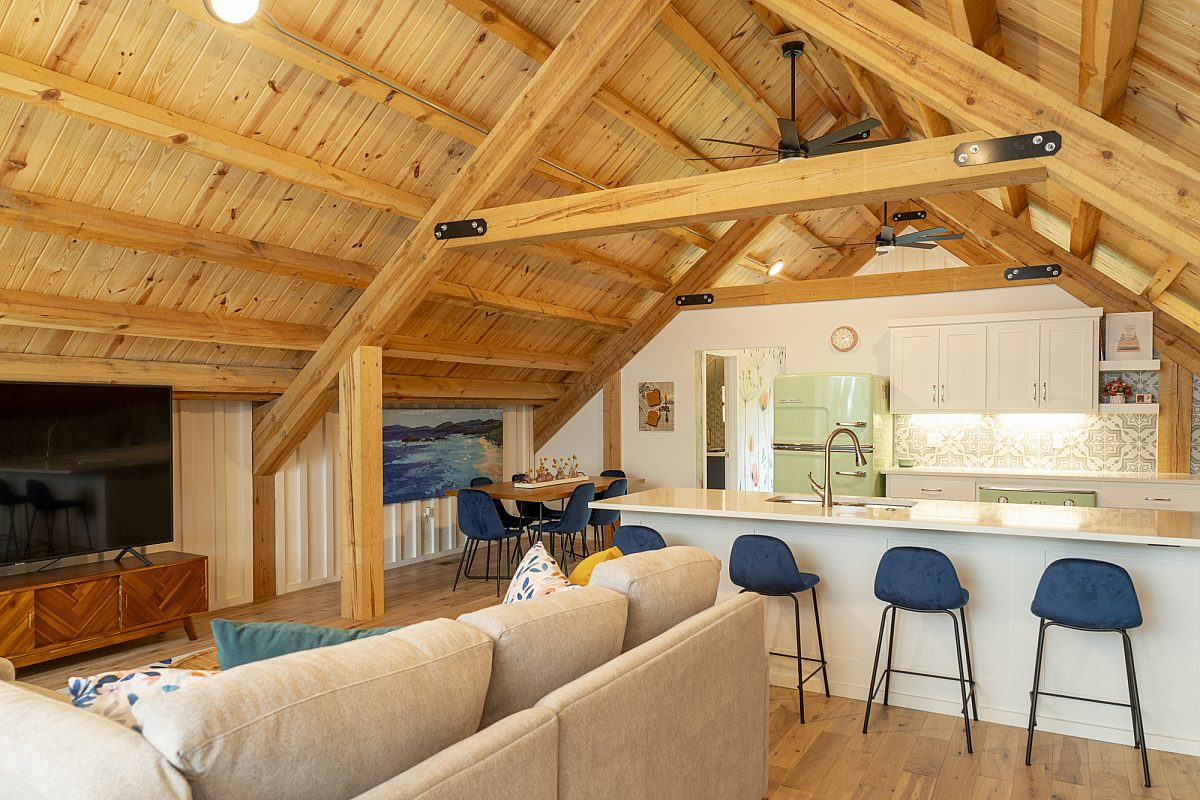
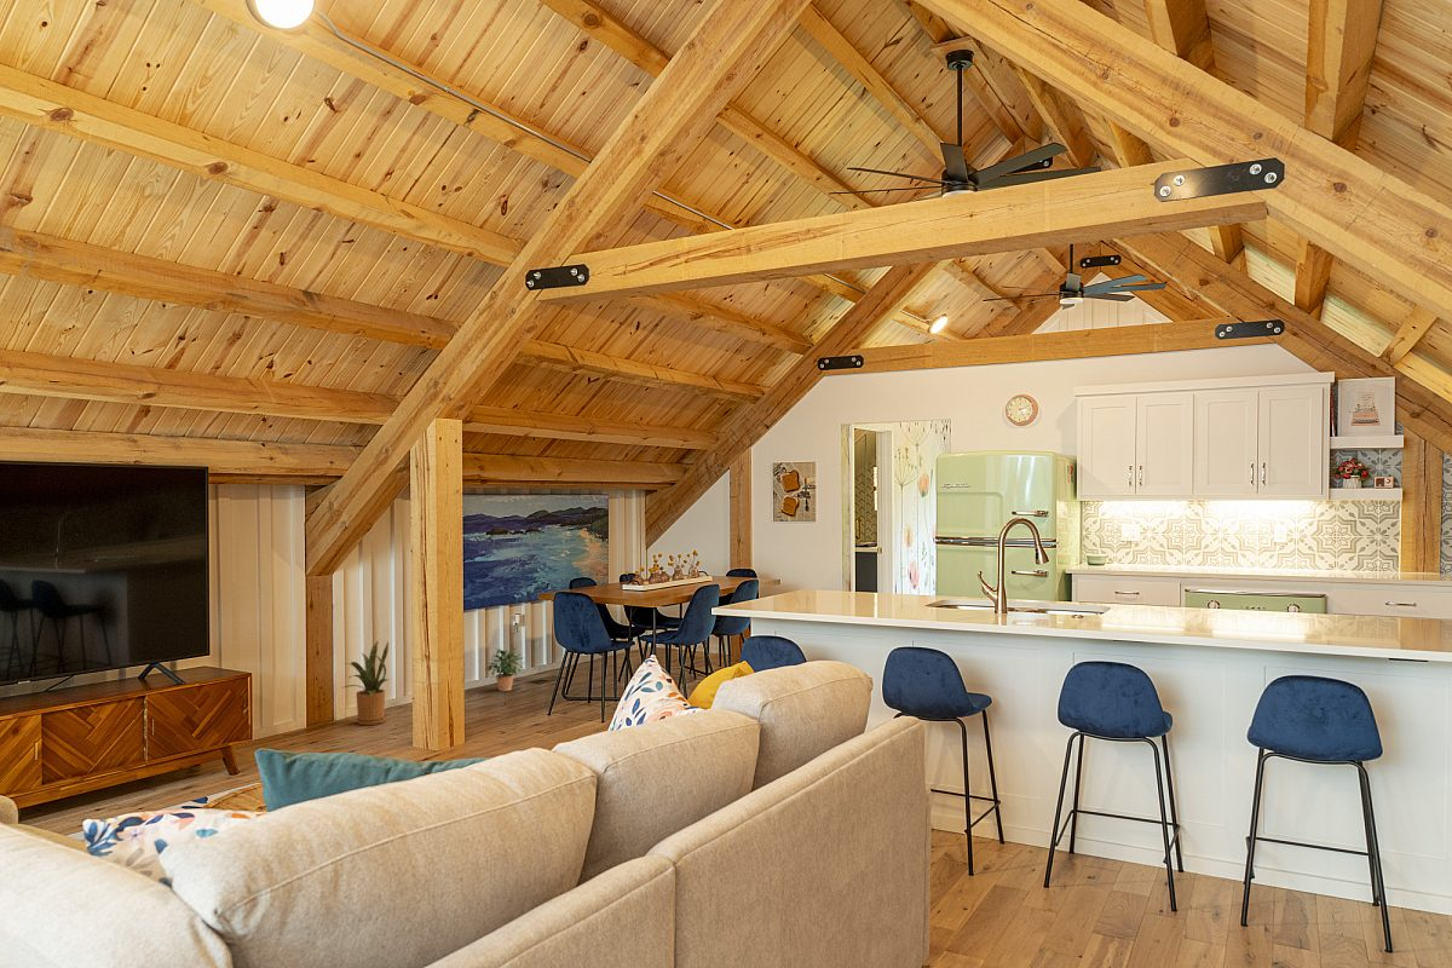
+ house plant (365, 682)
+ potted plant (507, 667)
